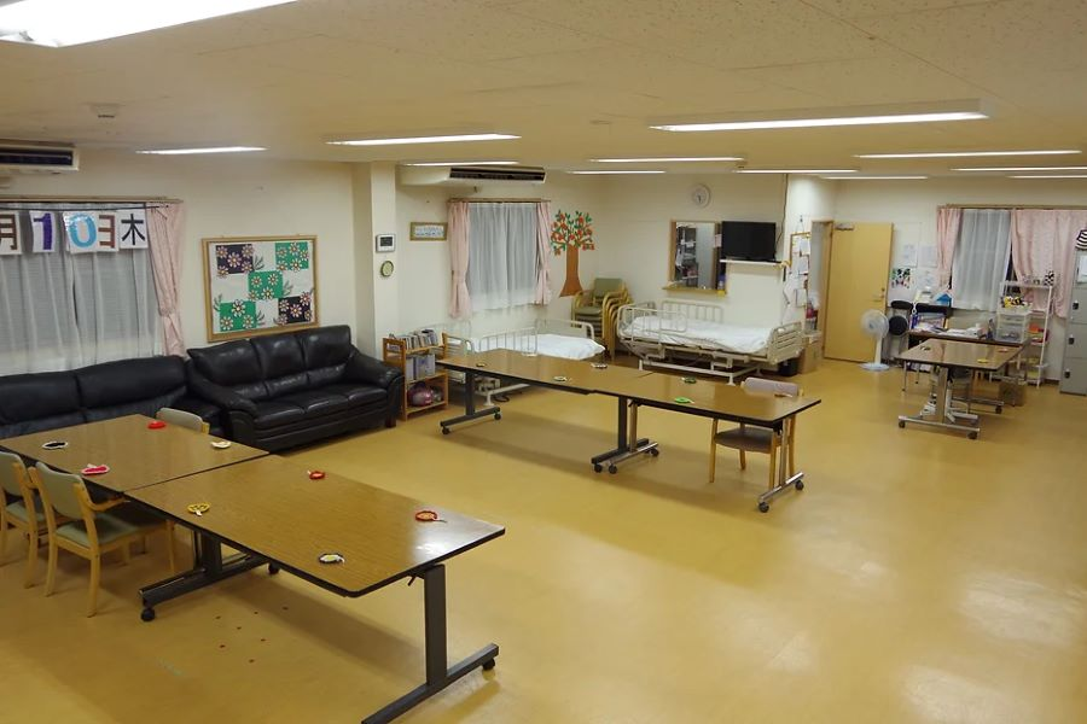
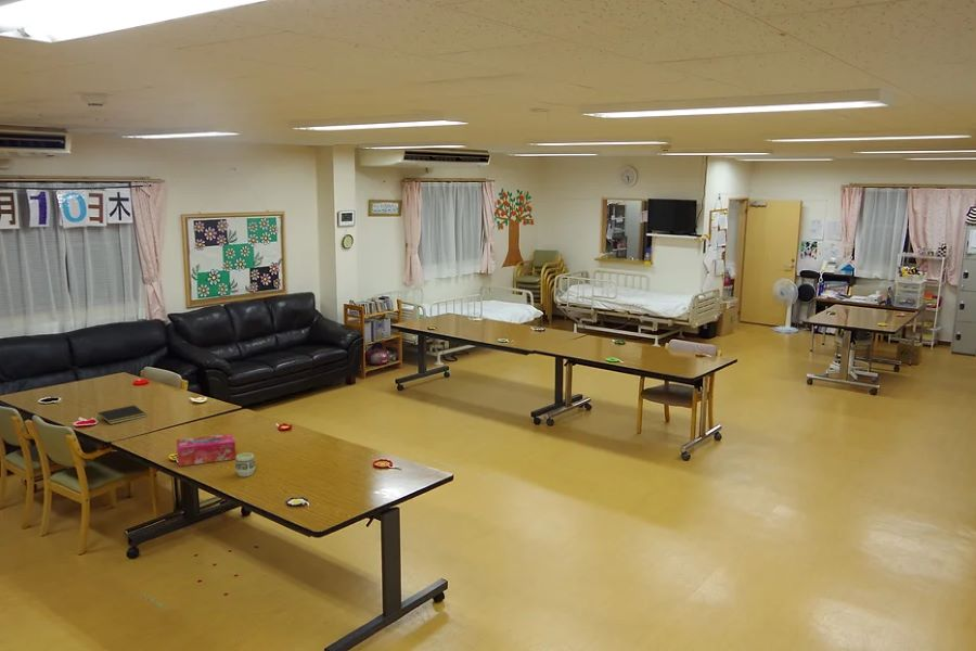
+ cup (245, 464)
+ notepad (123, 413)
+ tissue box (206, 449)
